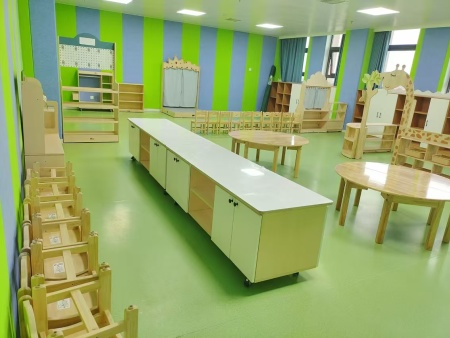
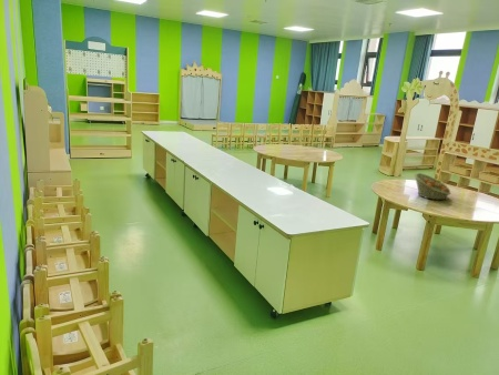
+ fruit basket (431, 186)
